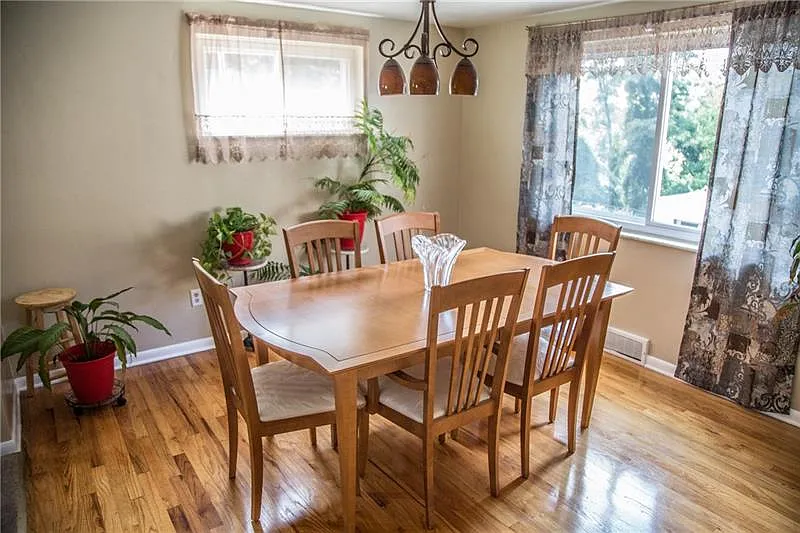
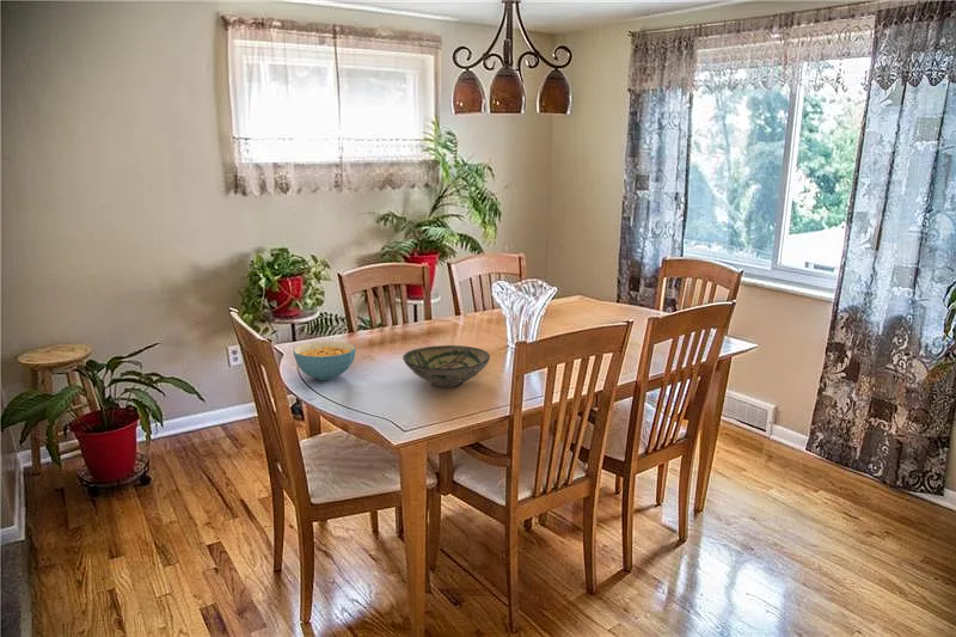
+ cereal bowl (325, 362)
+ bowl (446, 368)
